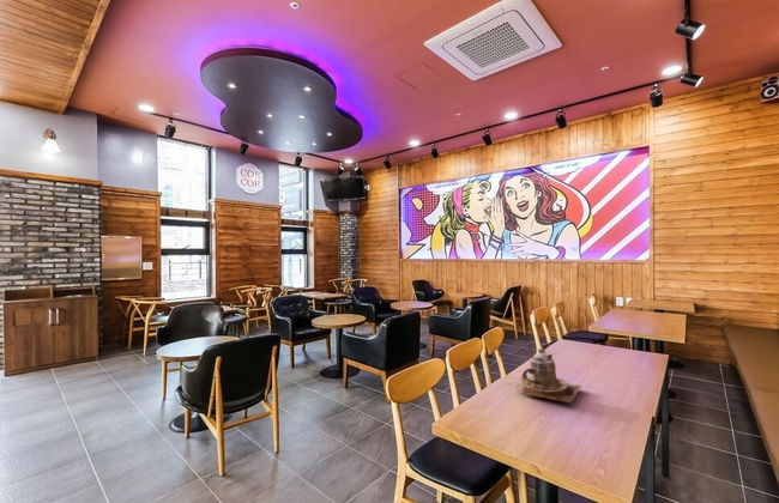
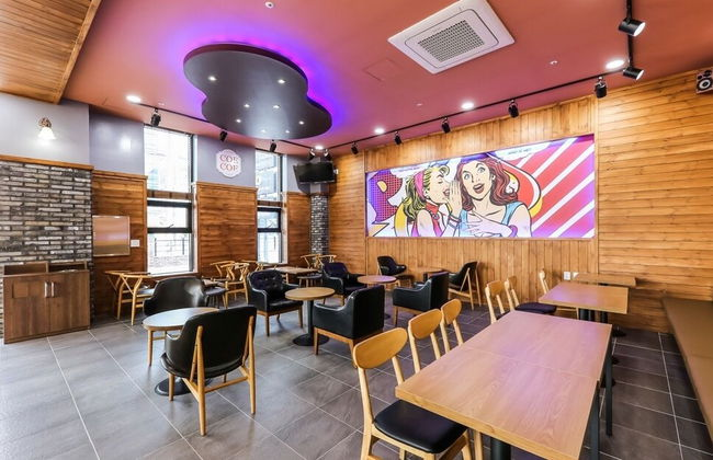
- teapot (549, 369)
